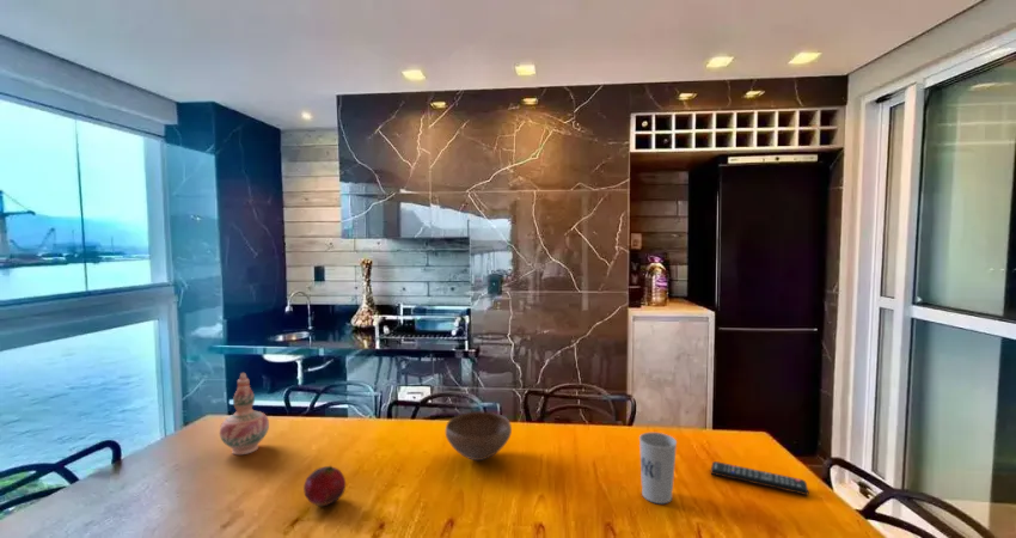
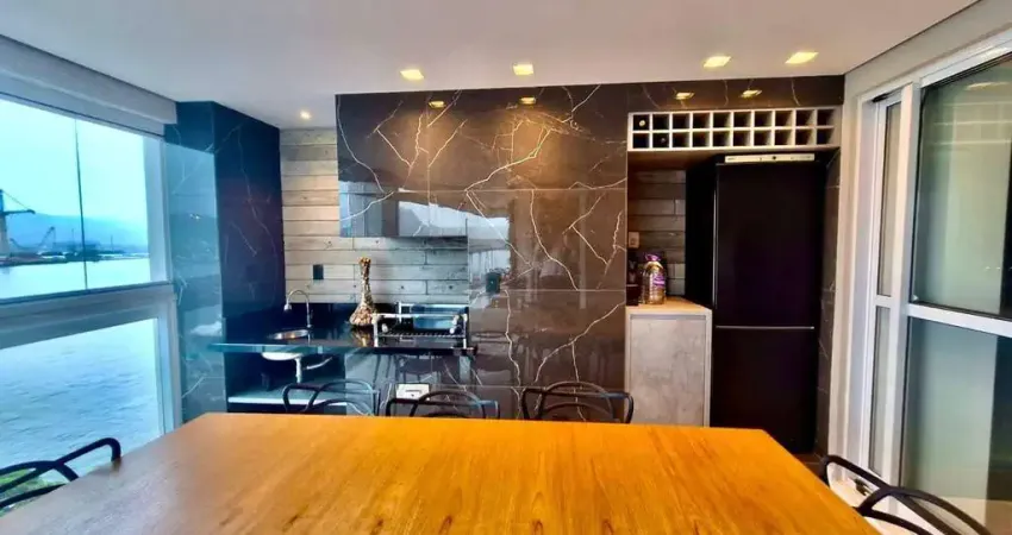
- remote control (757, 477)
- cup (656, 467)
- fruit (325, 483)
- bowl (478, 440)
- decorative vase (244, 410)
